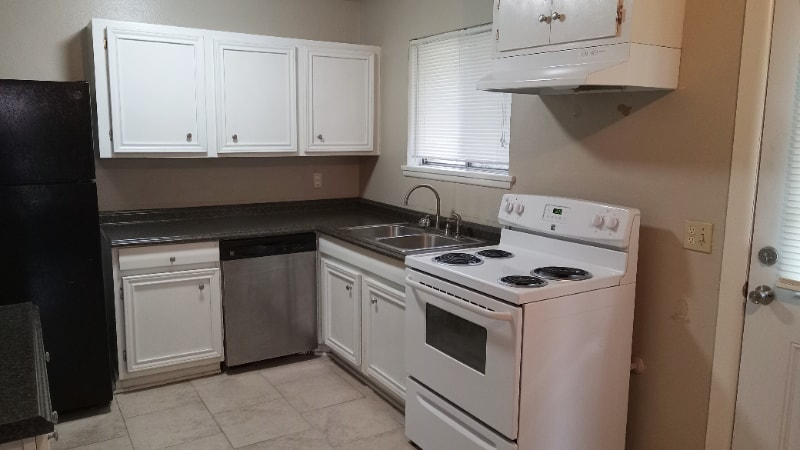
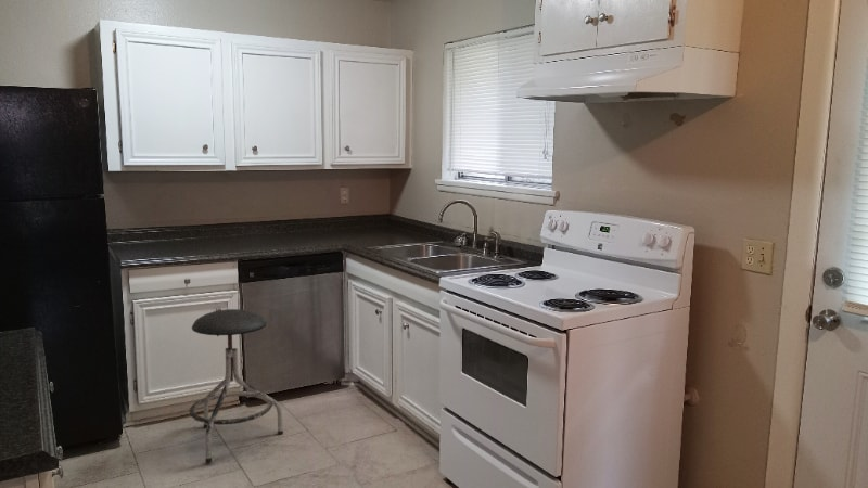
+ stool (237, 375)
